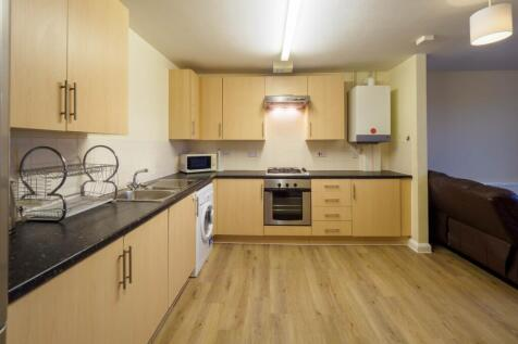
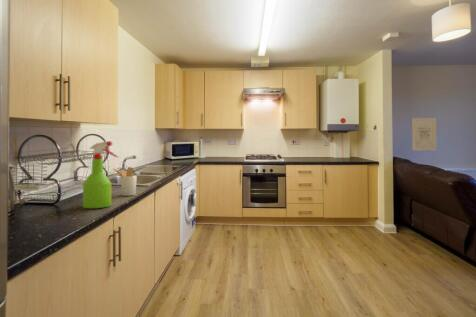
+ spray bottle (101, 173)
+ utensil holder (124, 181)
+ wall art (424, 134)
